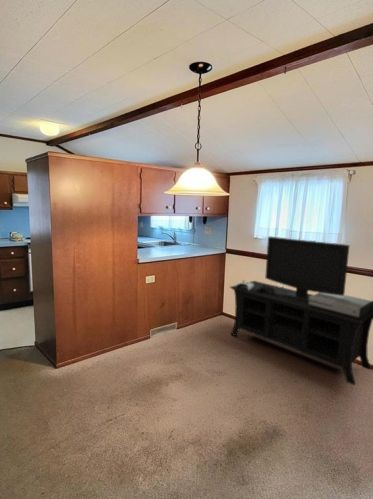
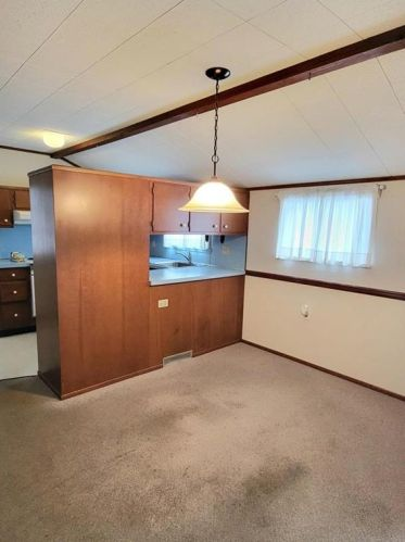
- media console (296, 296)
